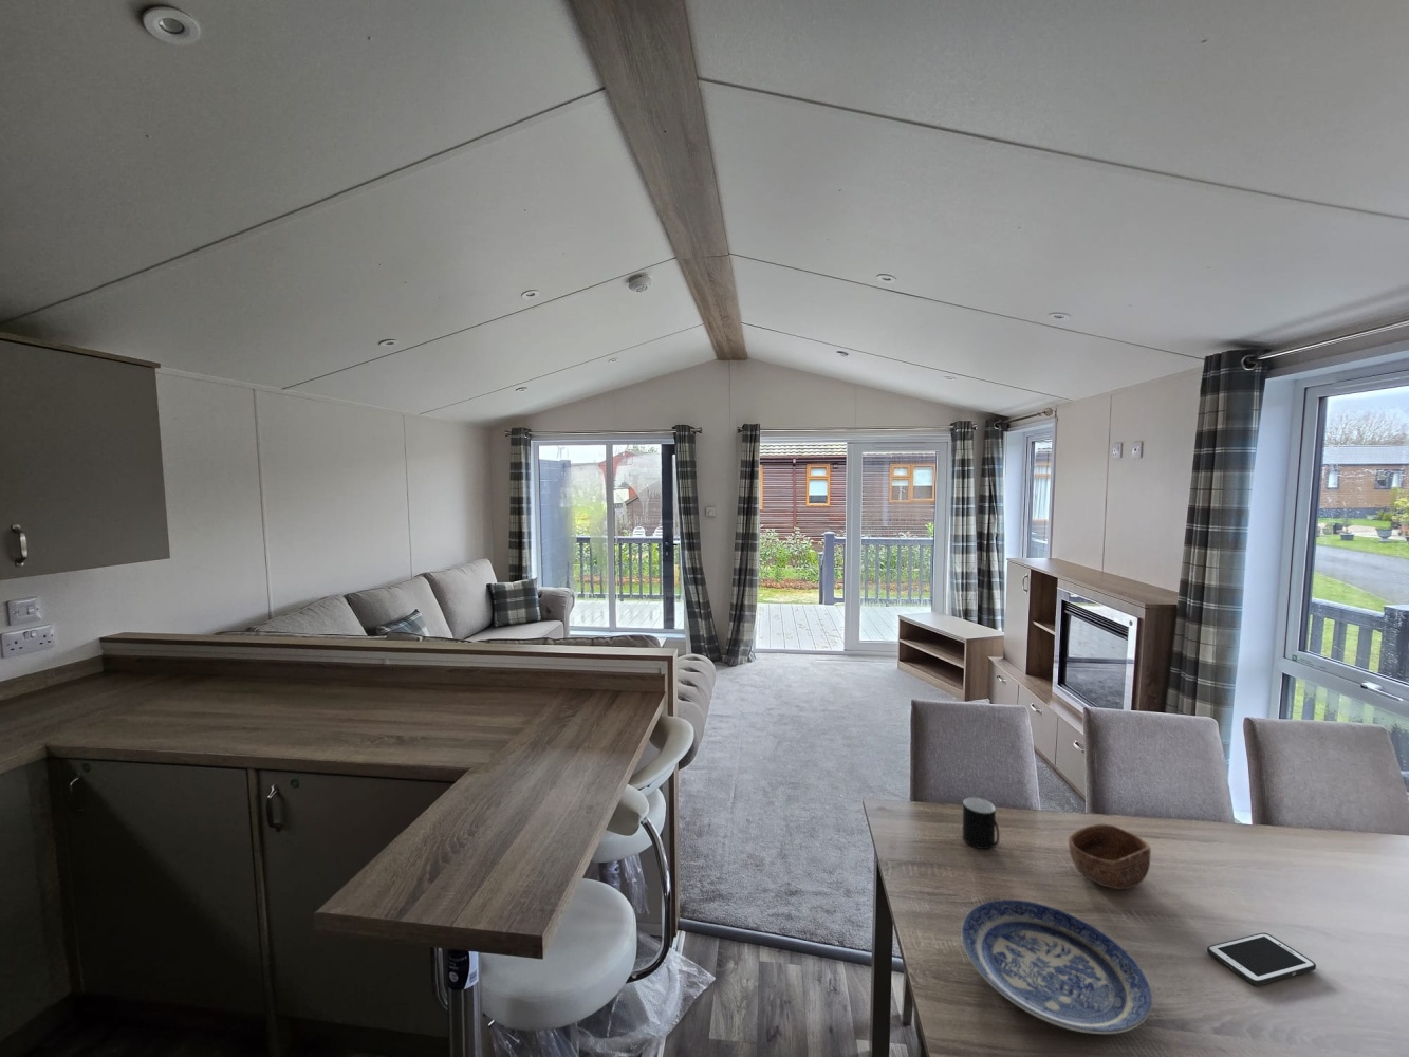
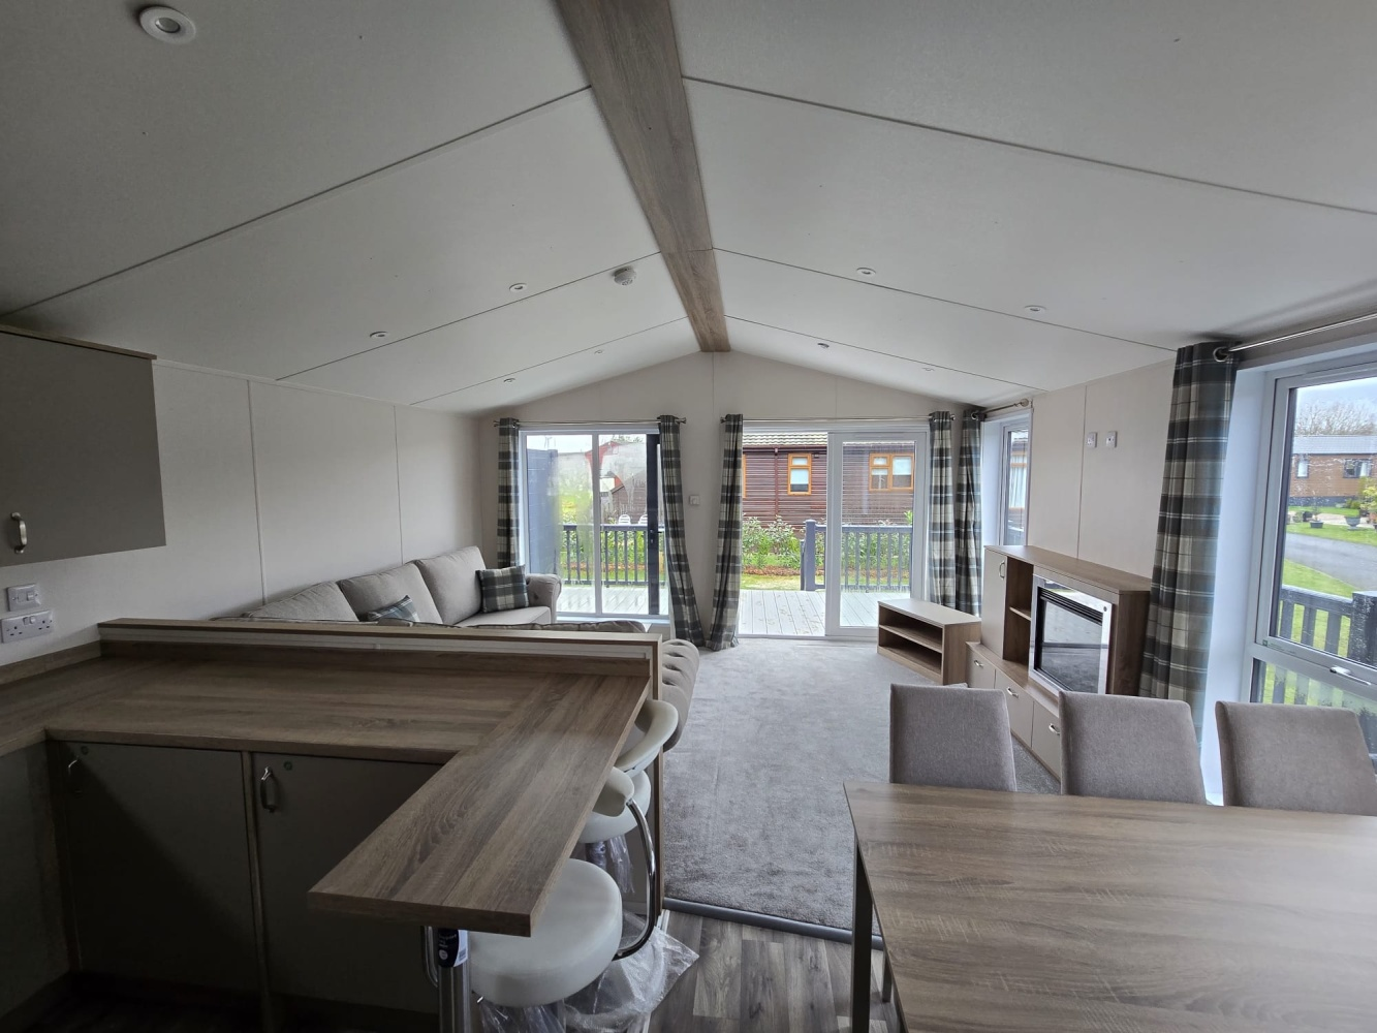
- cup (982, 826)
- plate (1048, 967)
- bowl (1109, 857)
- cell phone (1260, 958)
